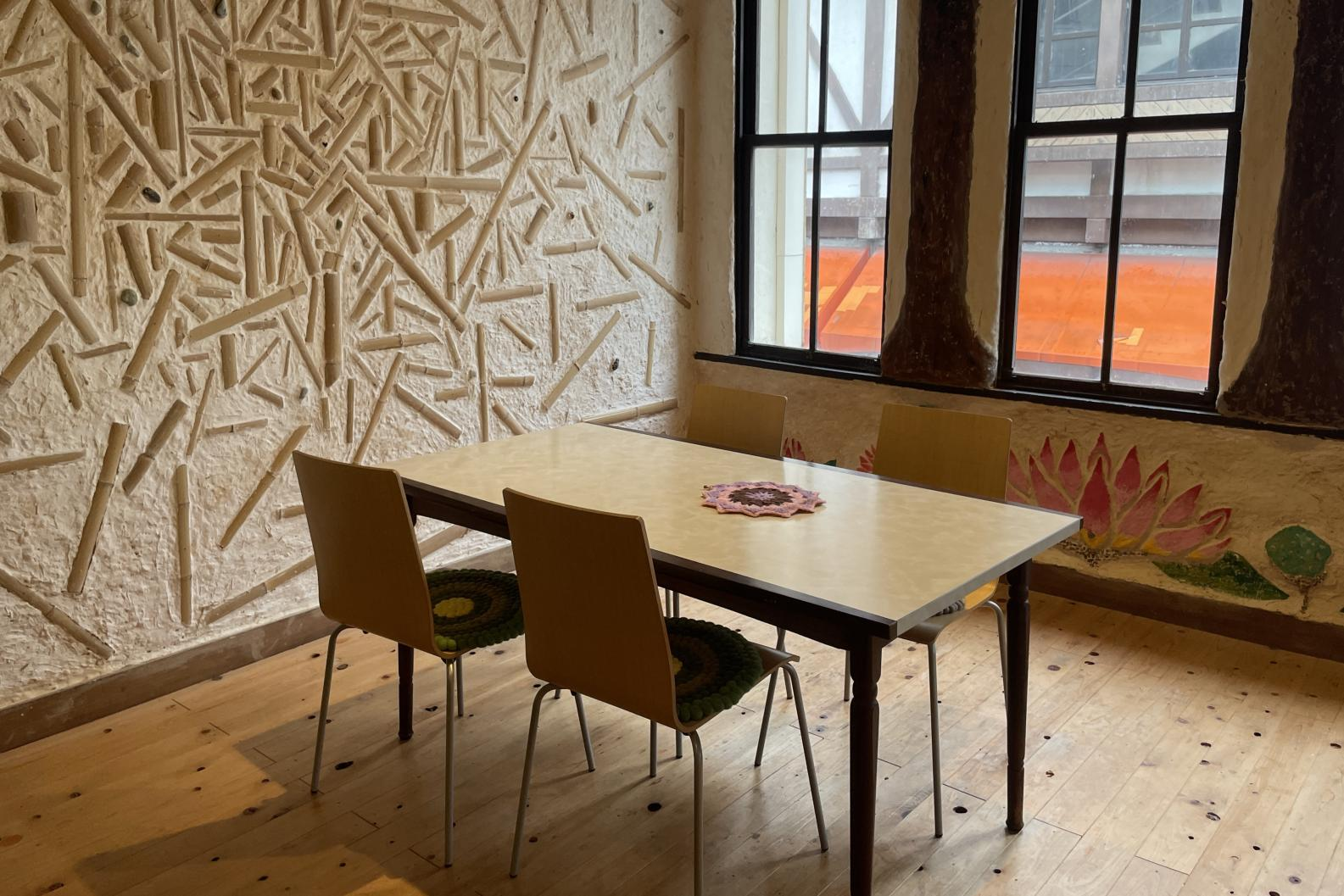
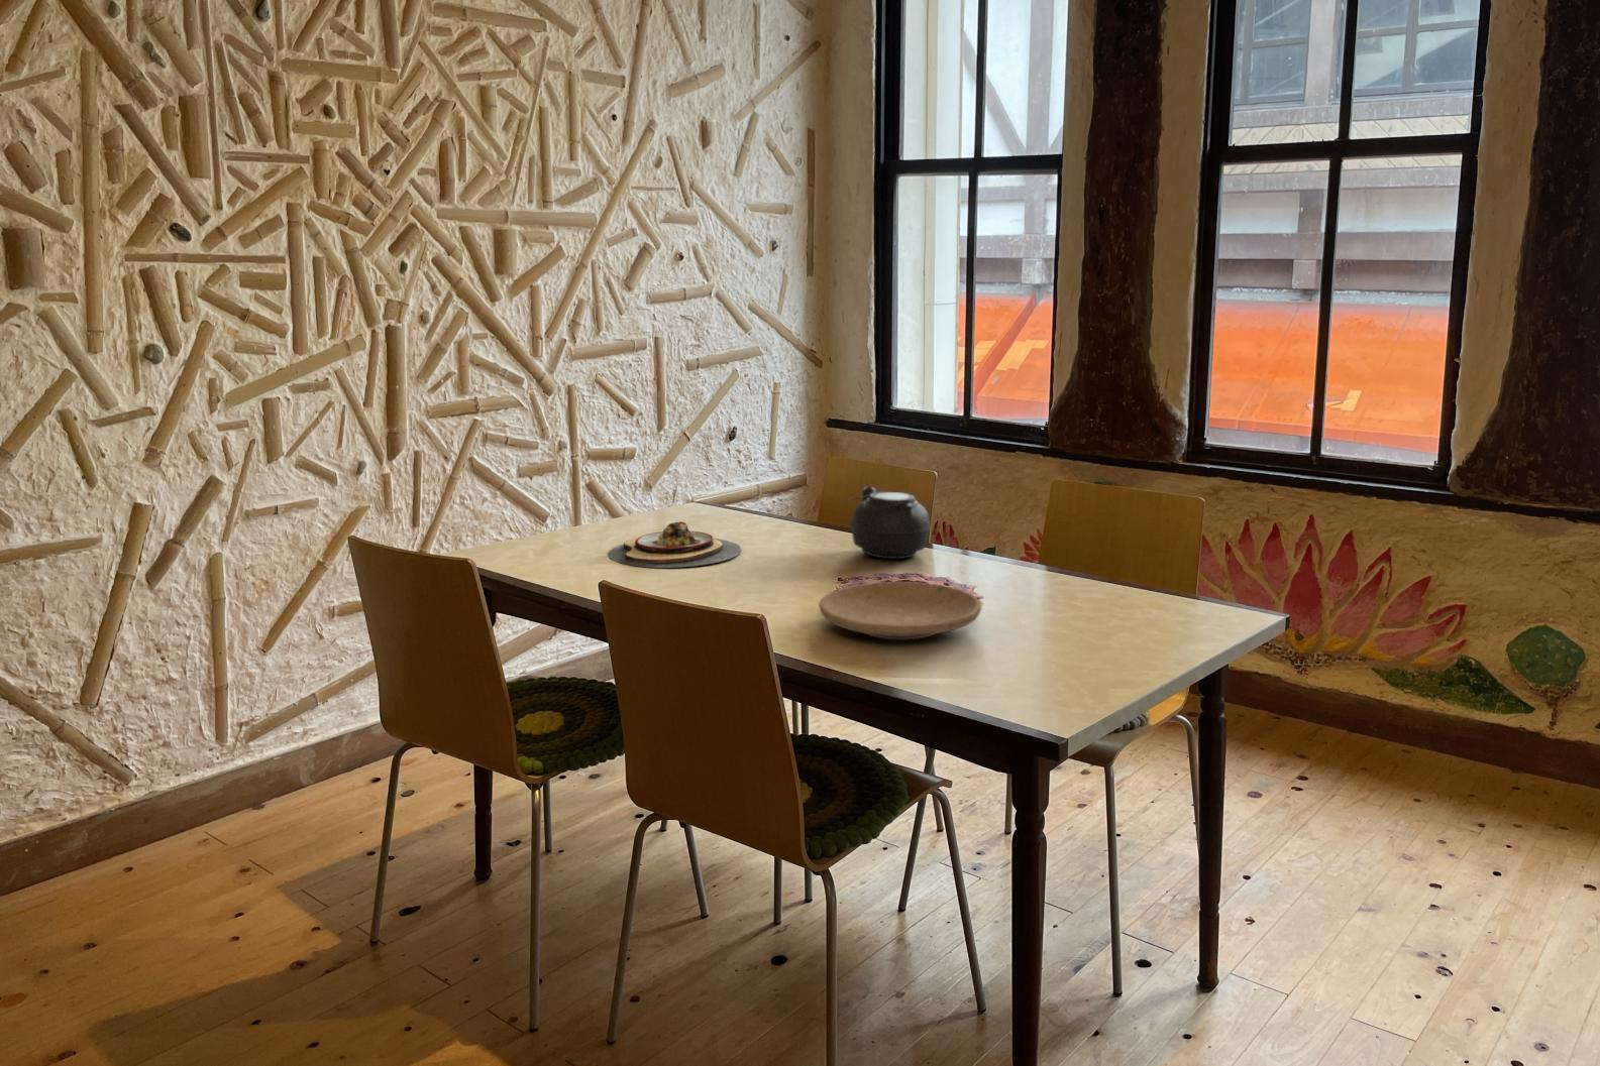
+ plate (900, 614)
+ teapot (886, 522)
+ plate (674, 538)
